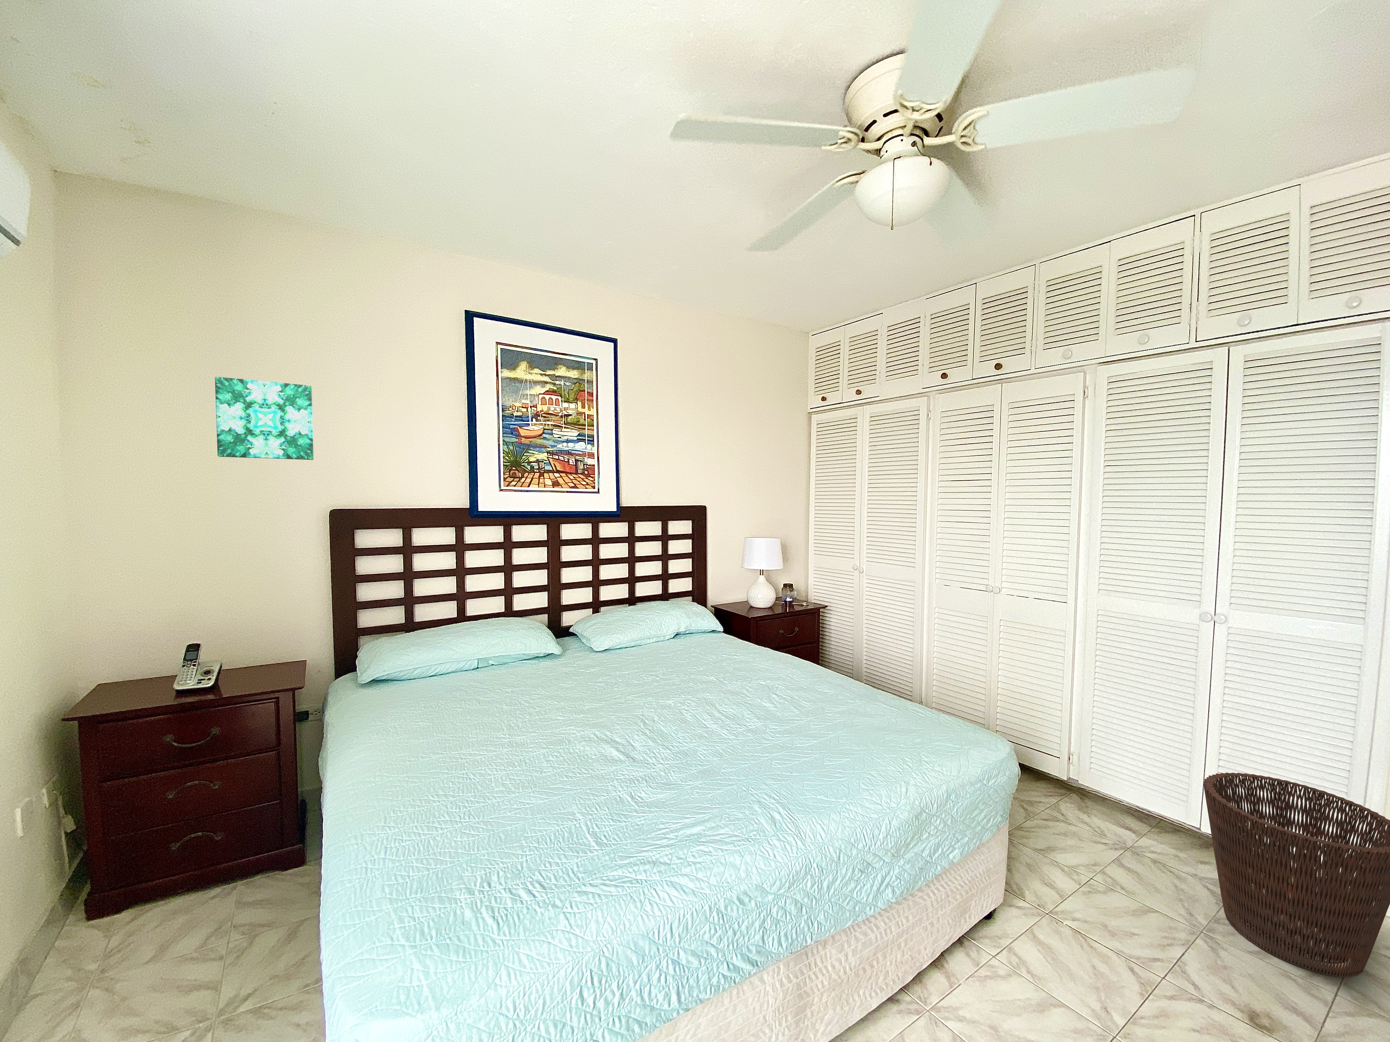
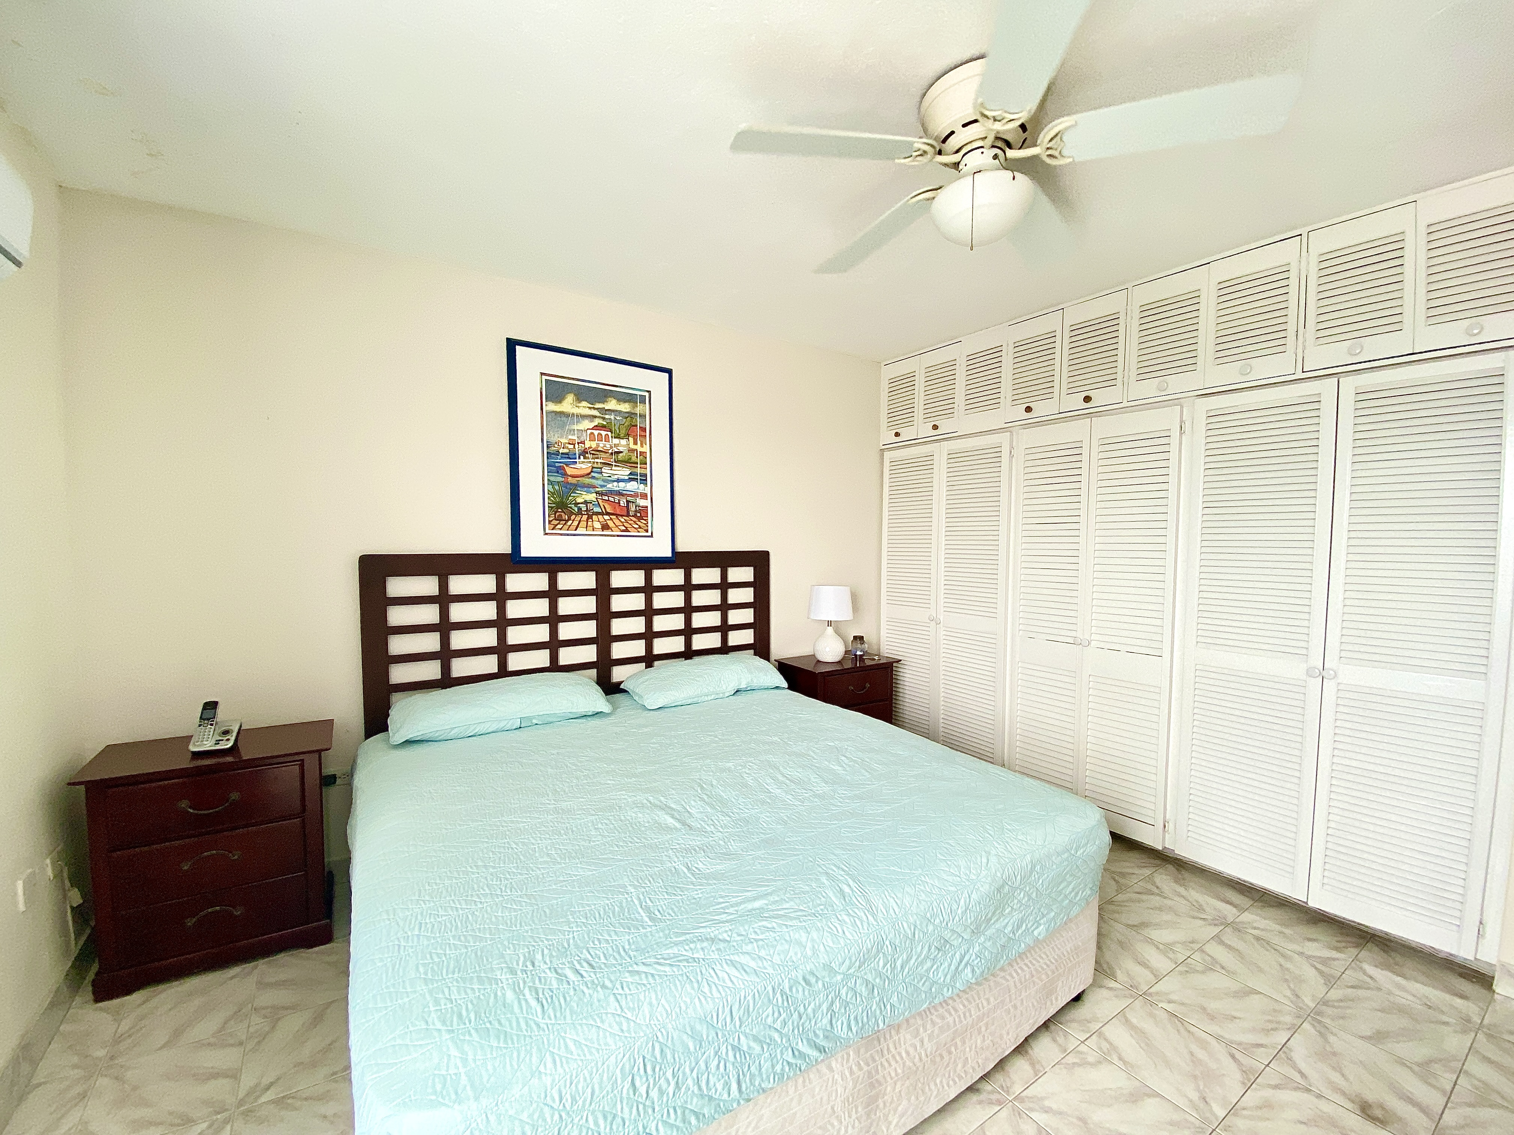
- basket (1294, 871)
- wall art (266, 420)
